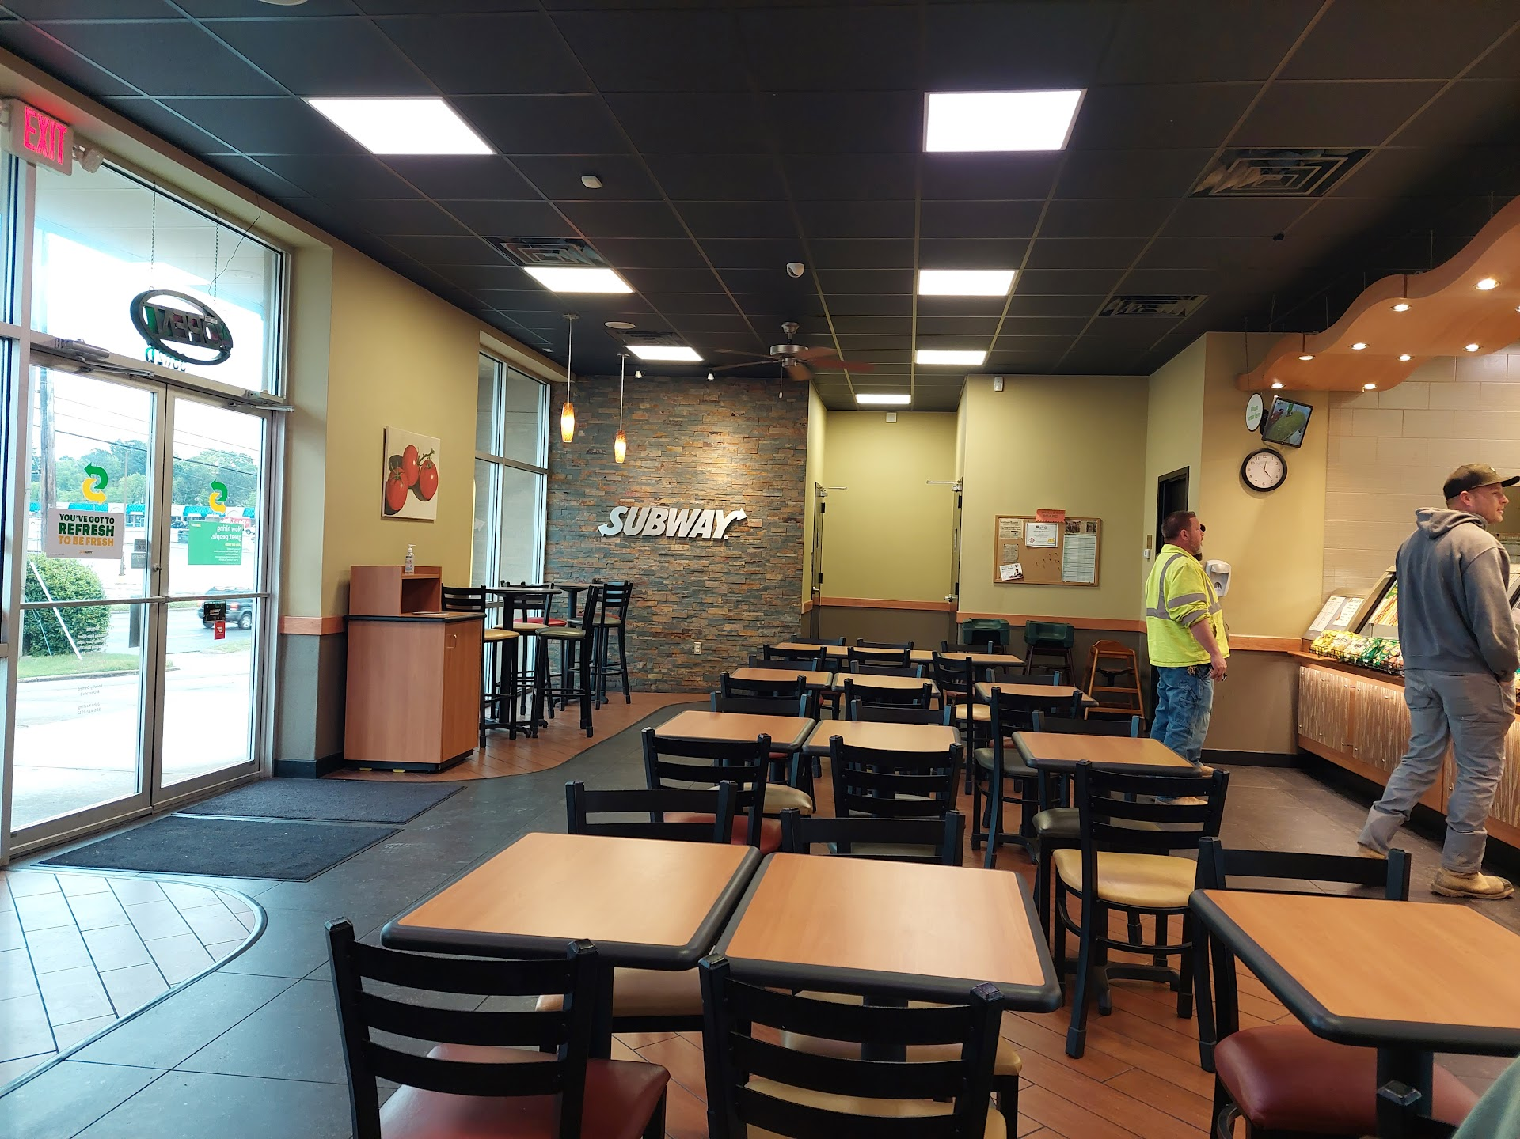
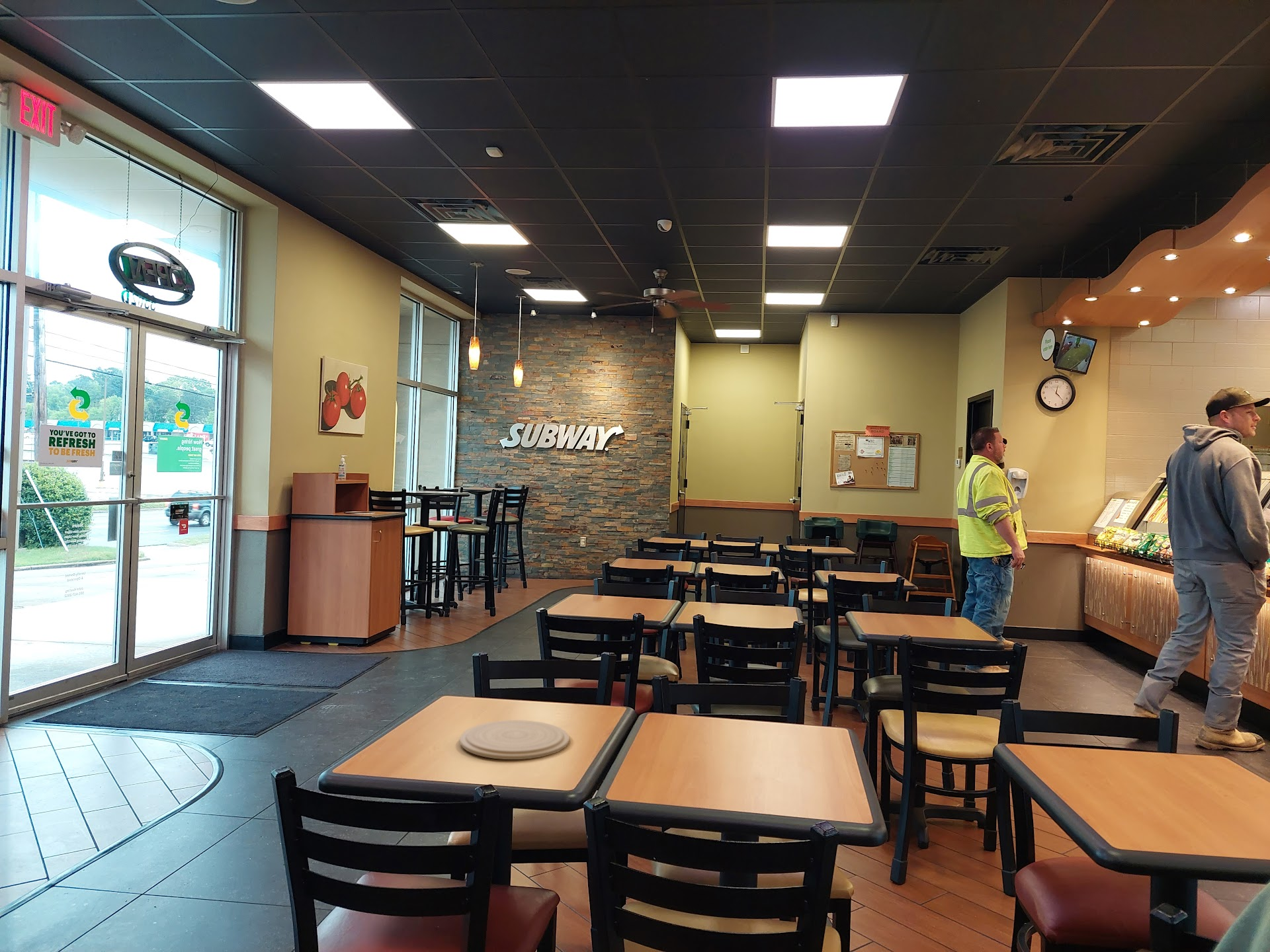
+ plate (515, 737)
